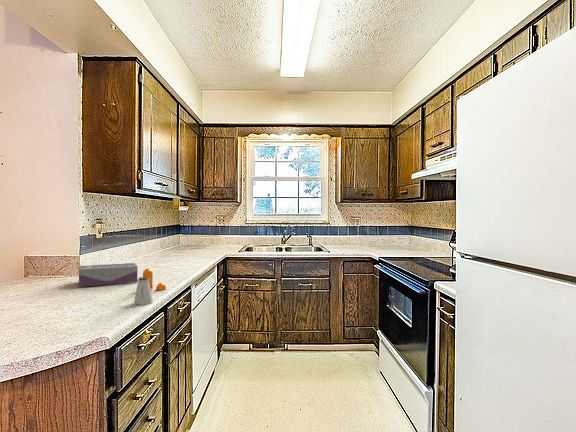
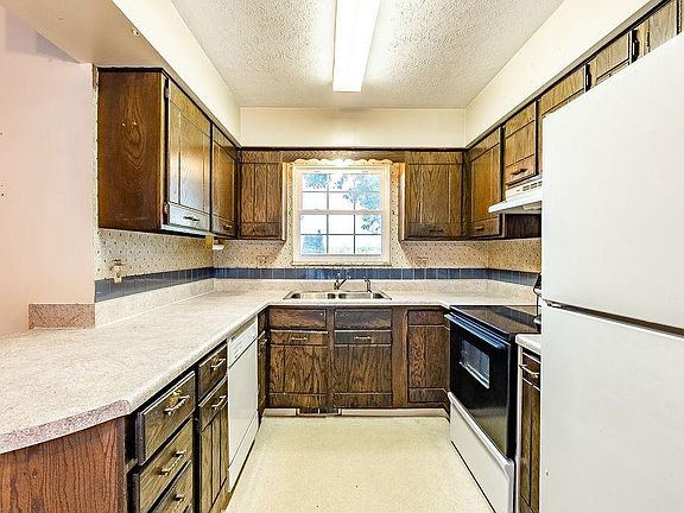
- saltshaker (143, 290)
- tissue box (108, 273)
- pepper shaker (152, 279)
